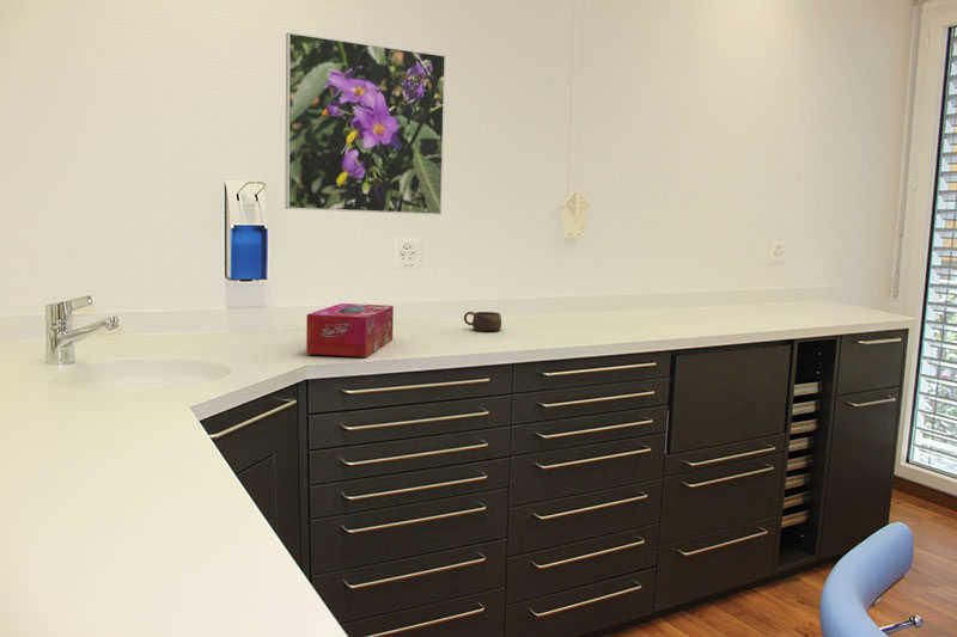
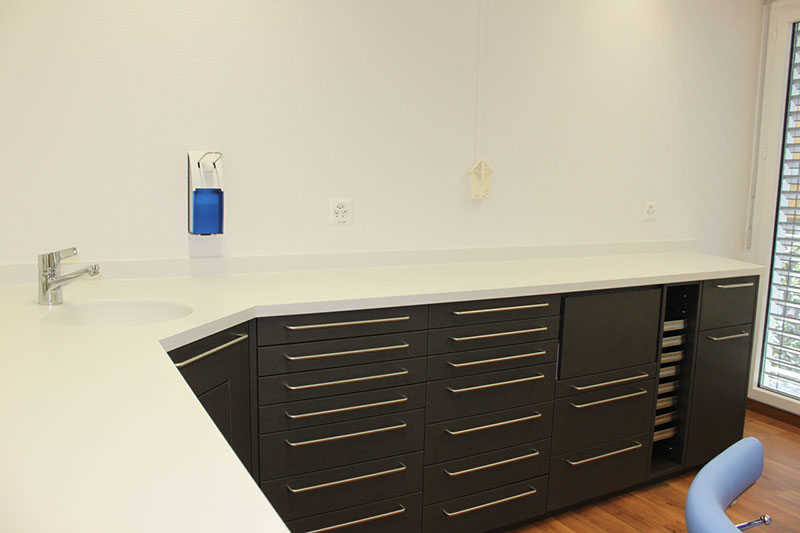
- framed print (367, 129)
- cup (482, 320)
- tissue box (352, 327)
